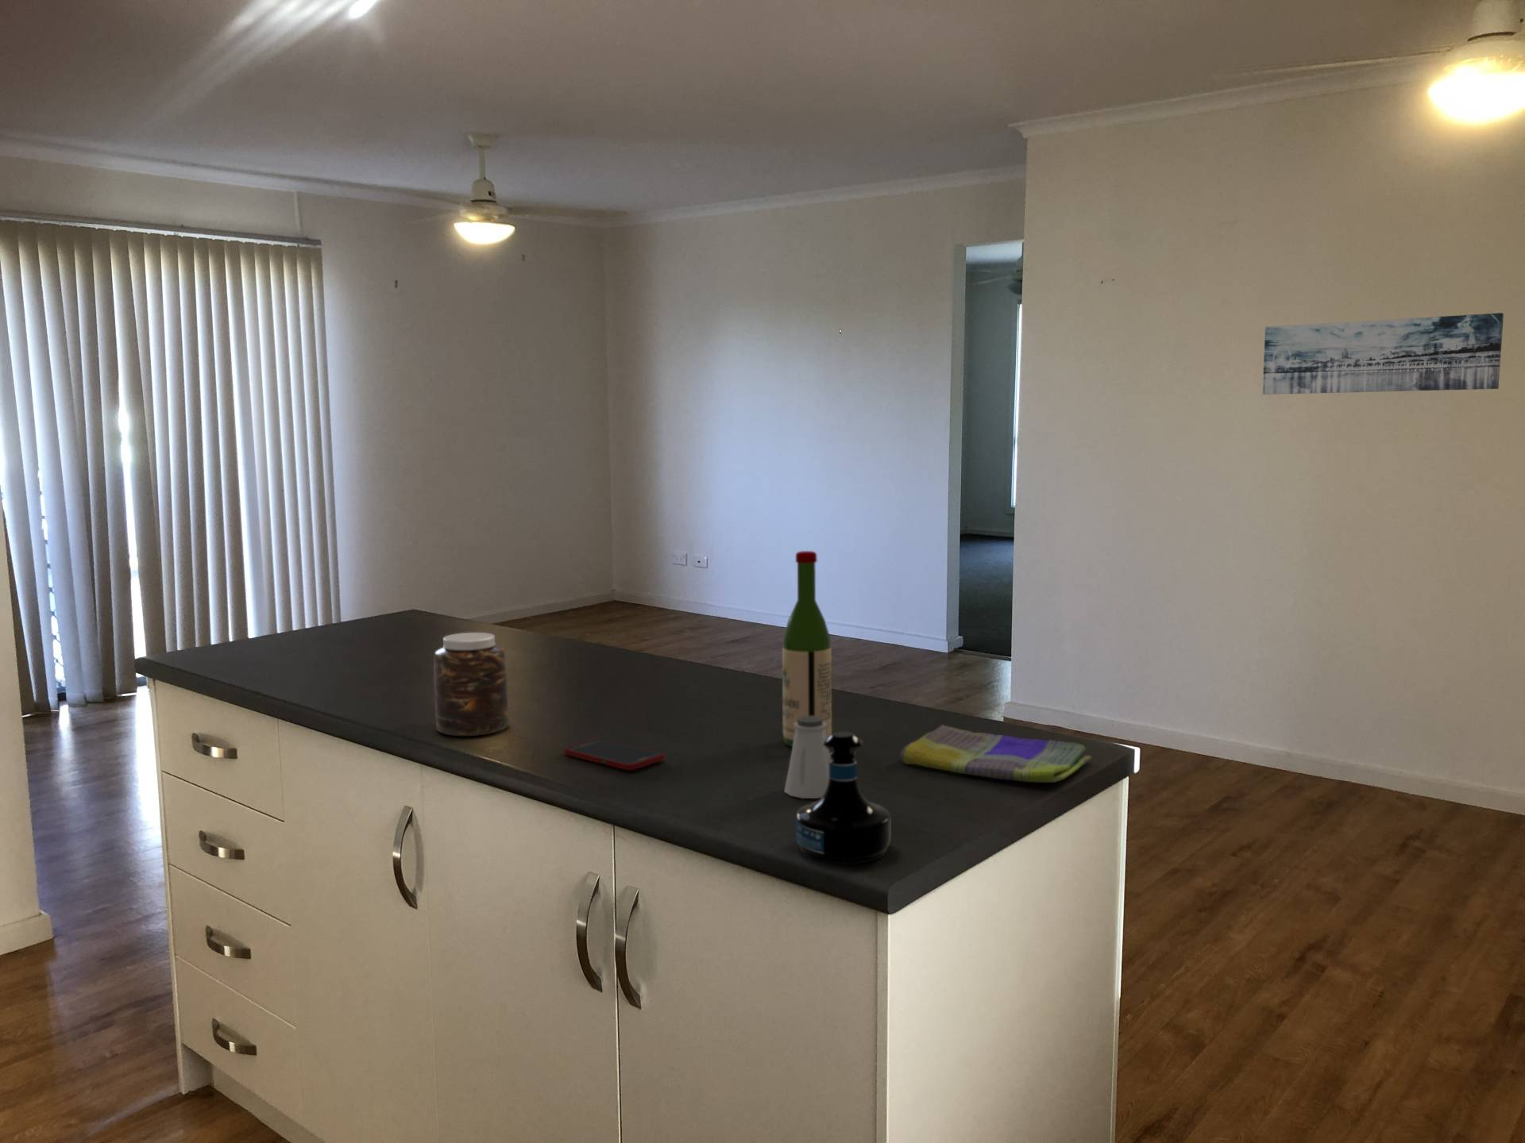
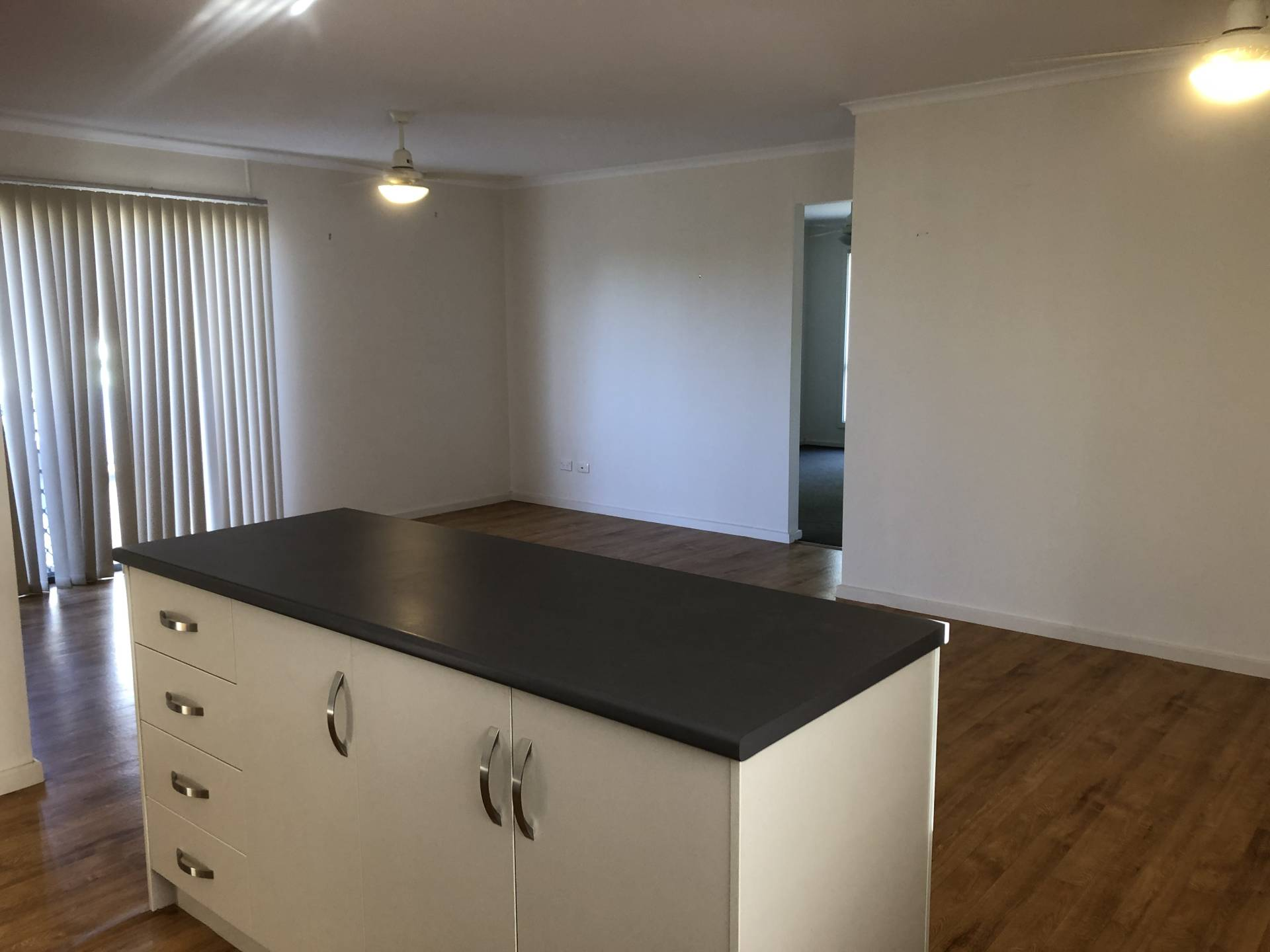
- tequila bottle (843, 791)
- wall art (1376, 355)
- wine bottle (806, 647)
- dish towel (993, 753)
- saltshaker (811, 754)
- jar (471, 682)
- cell phone (614, 754)
